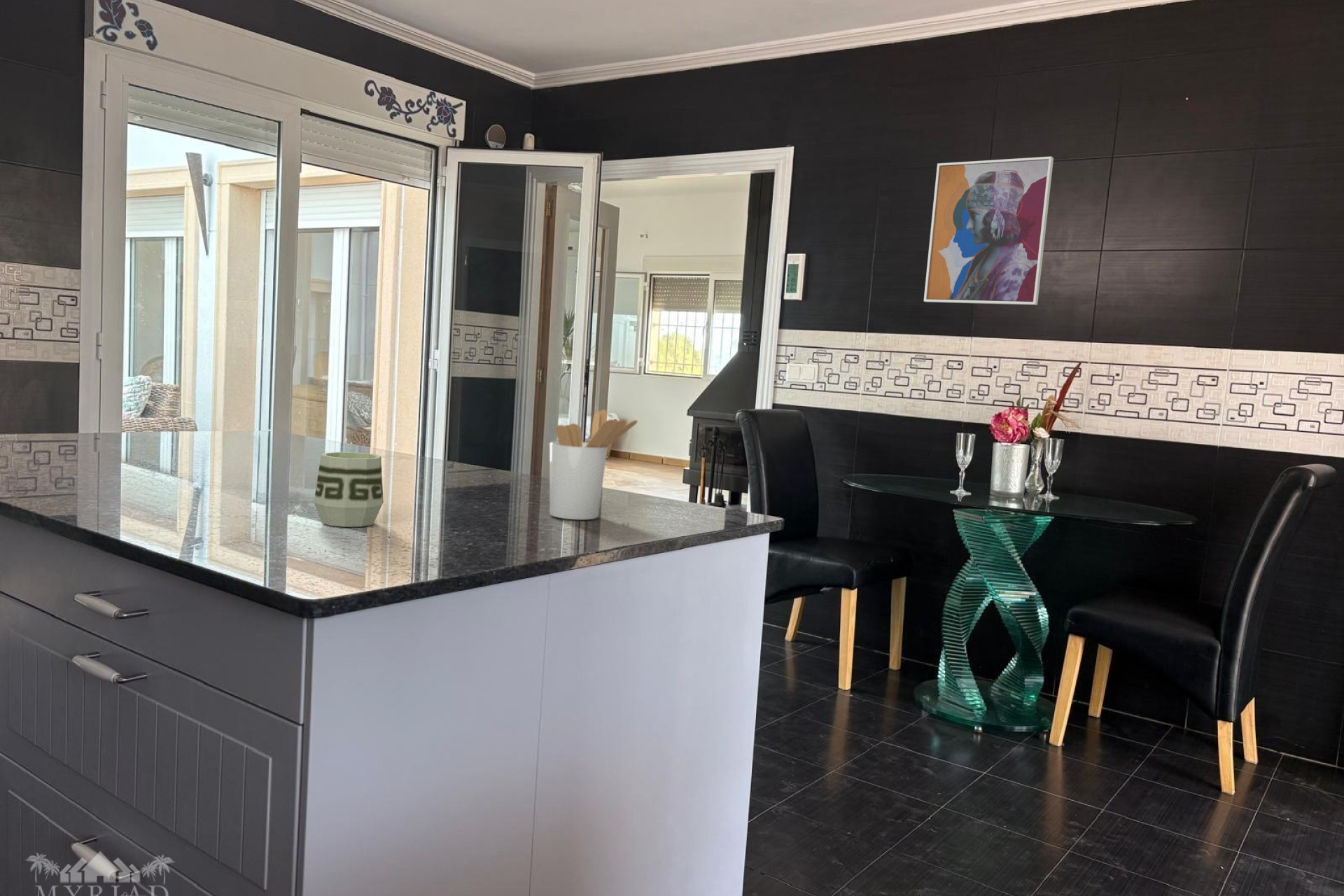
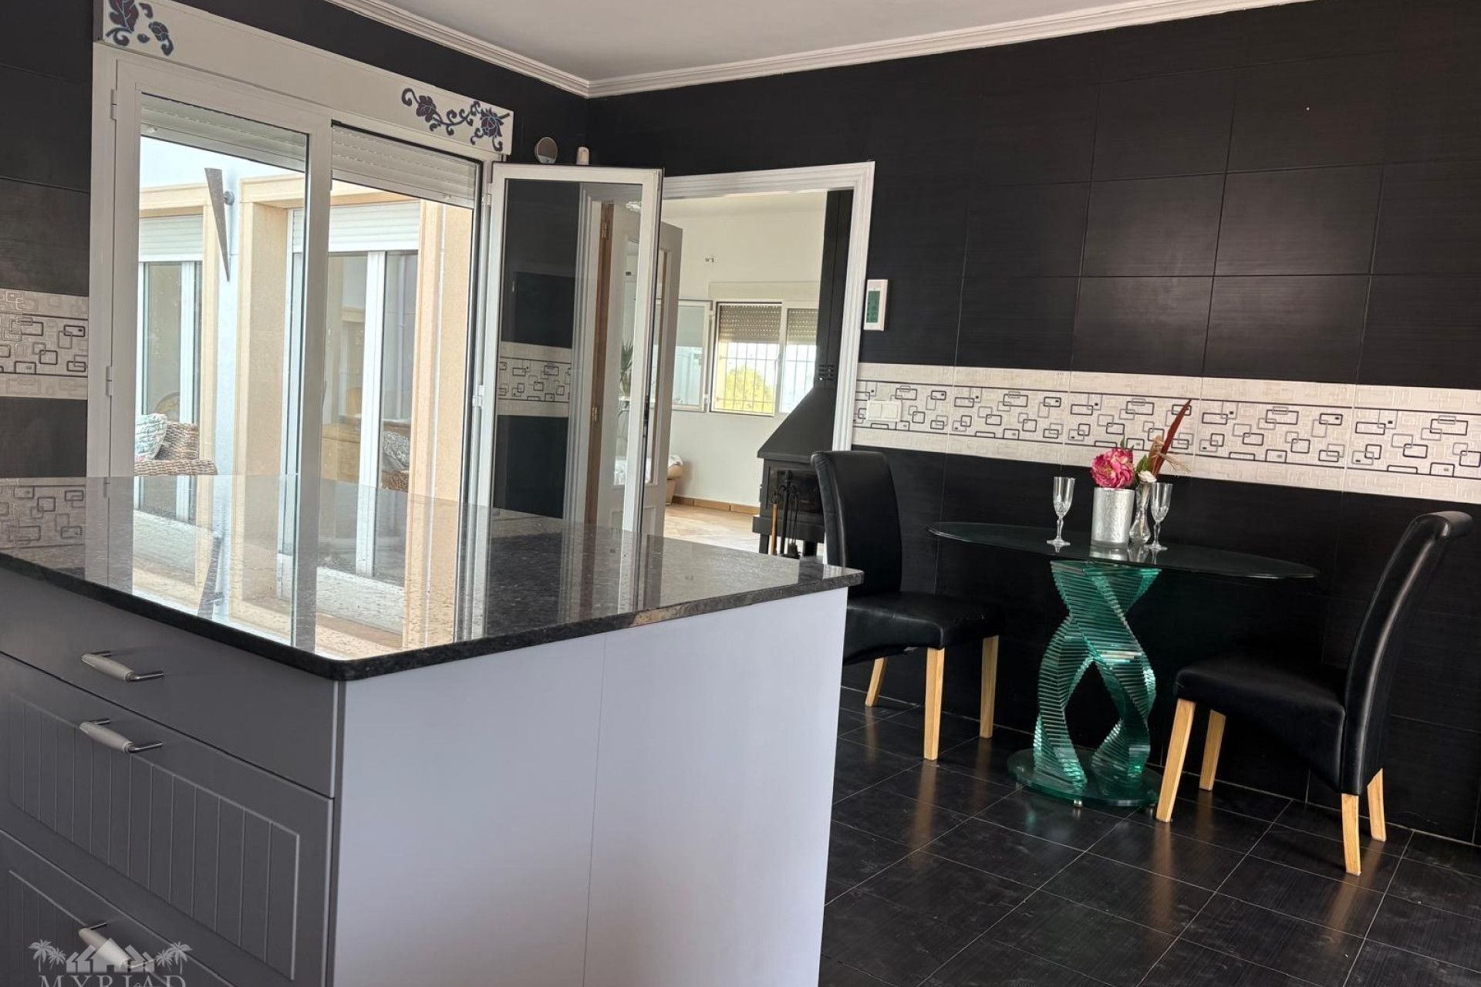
- cup (349, 489)
- utensil holder (589, 464)
- wall art (986, 232)
